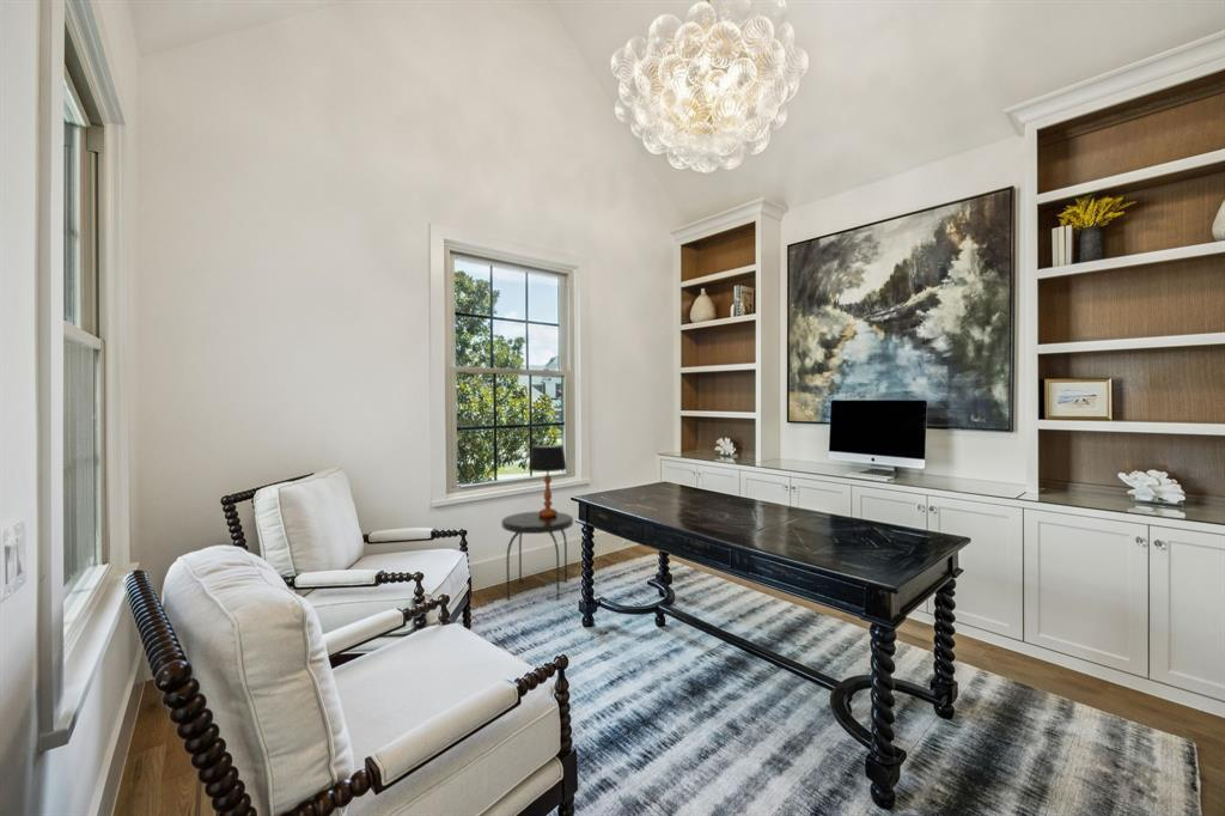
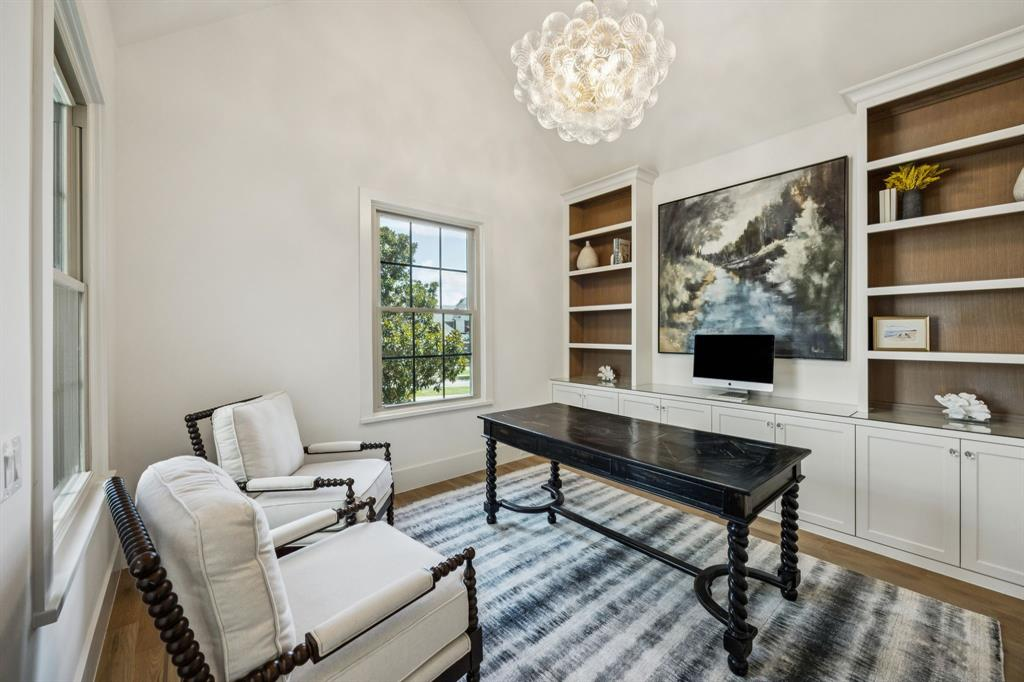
- table lamp (547, 480)
- side table (520, 554)
